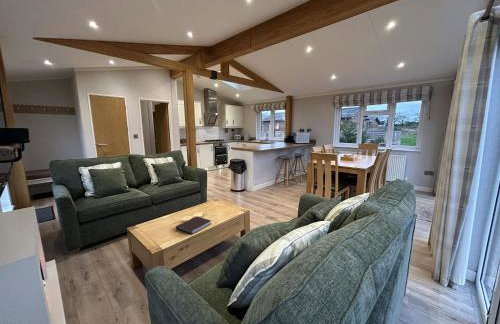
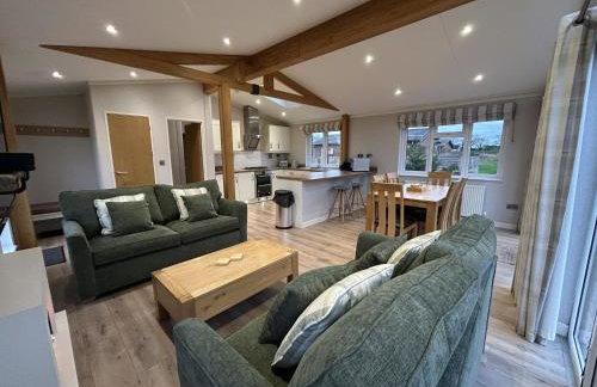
- notebook (194, 224)
